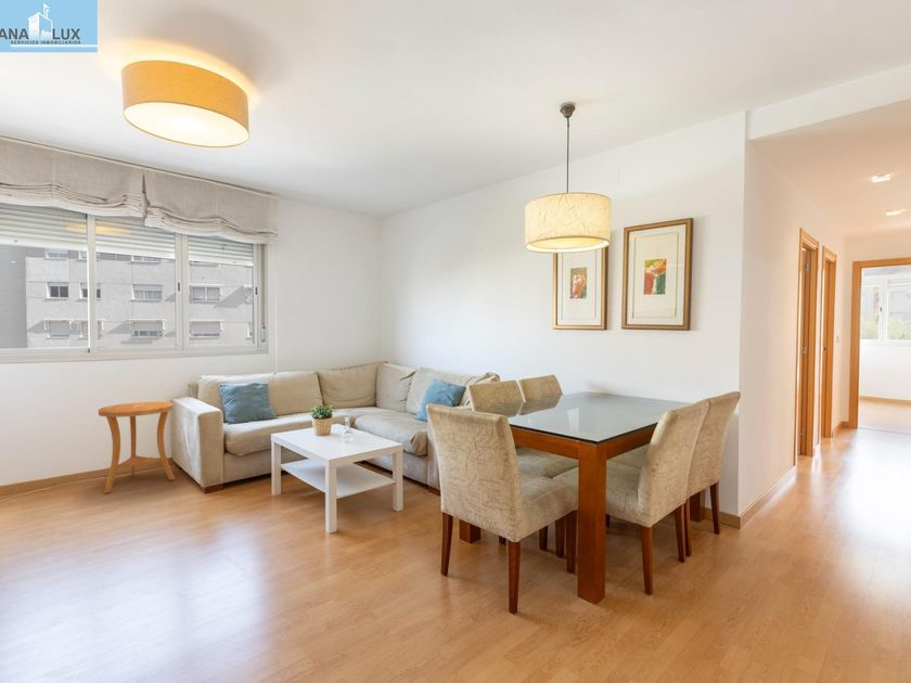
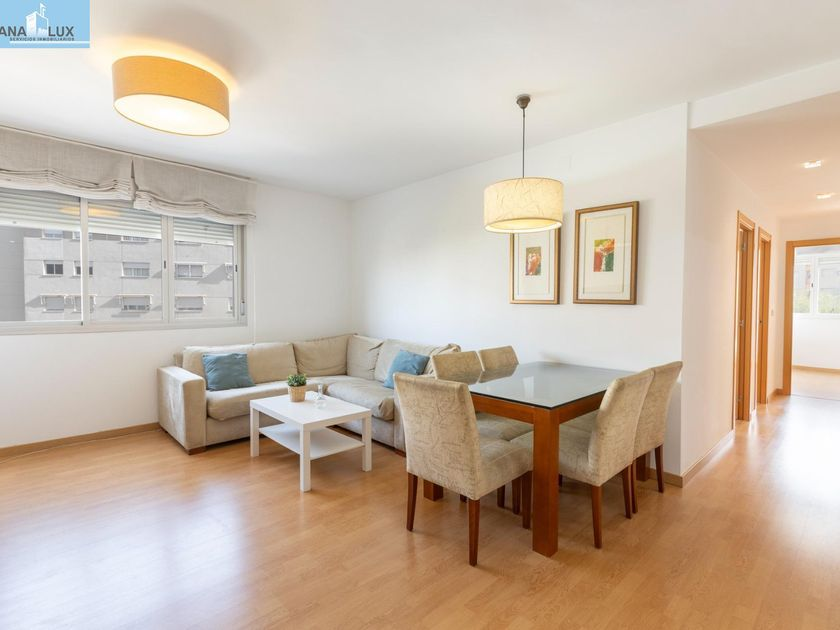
- side table (134, 443)
